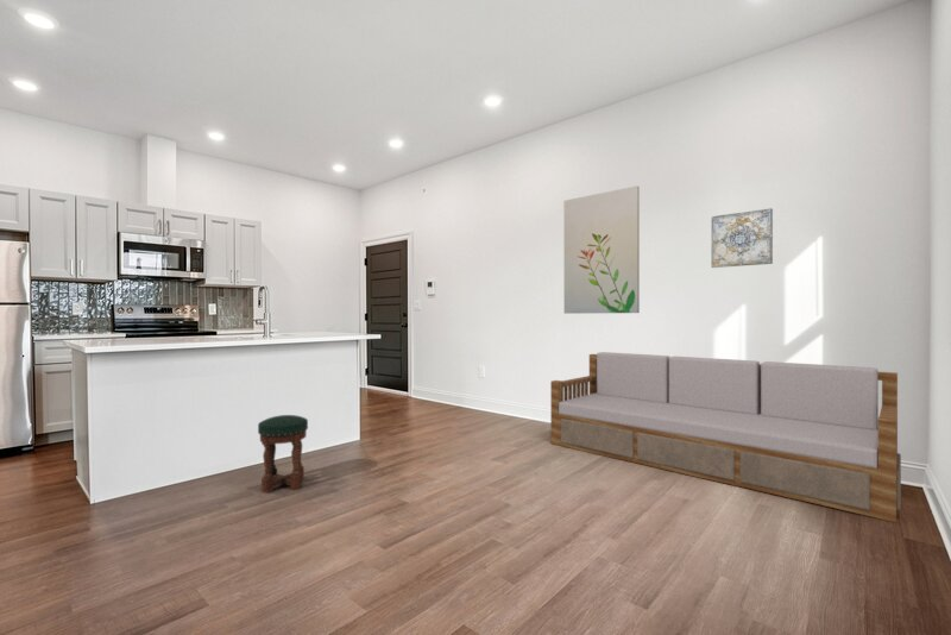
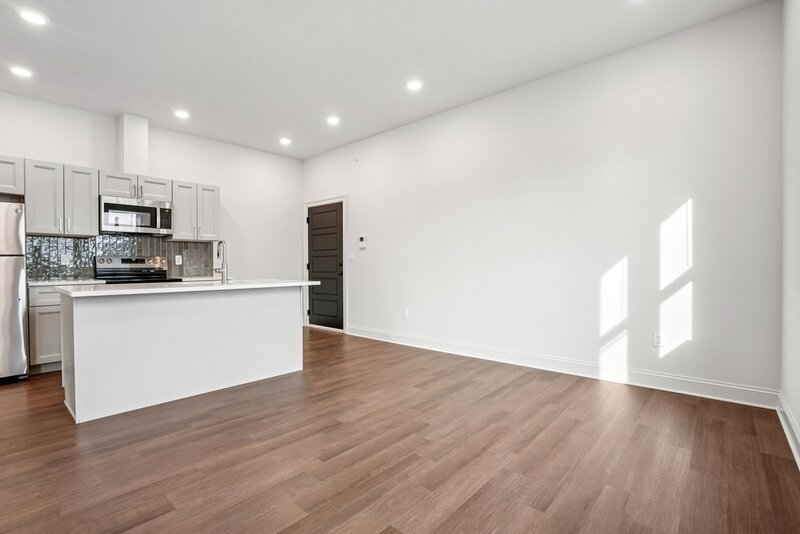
- wall art (599, 253)
- stool (283, 442)
- wall art (741, 239)
- sofa (699, 410)
